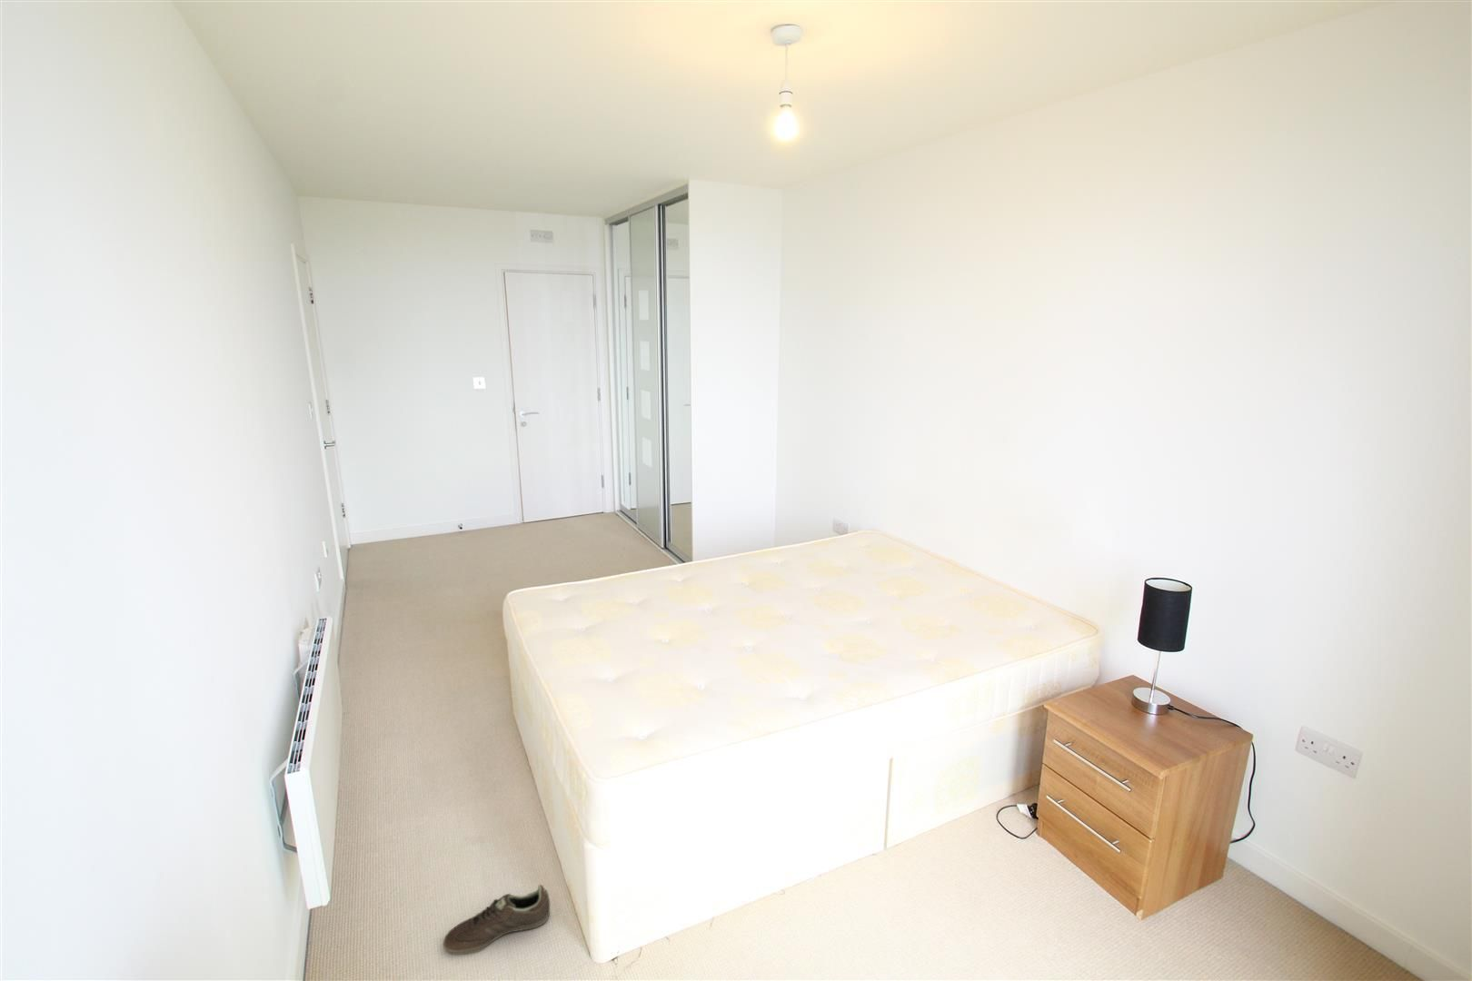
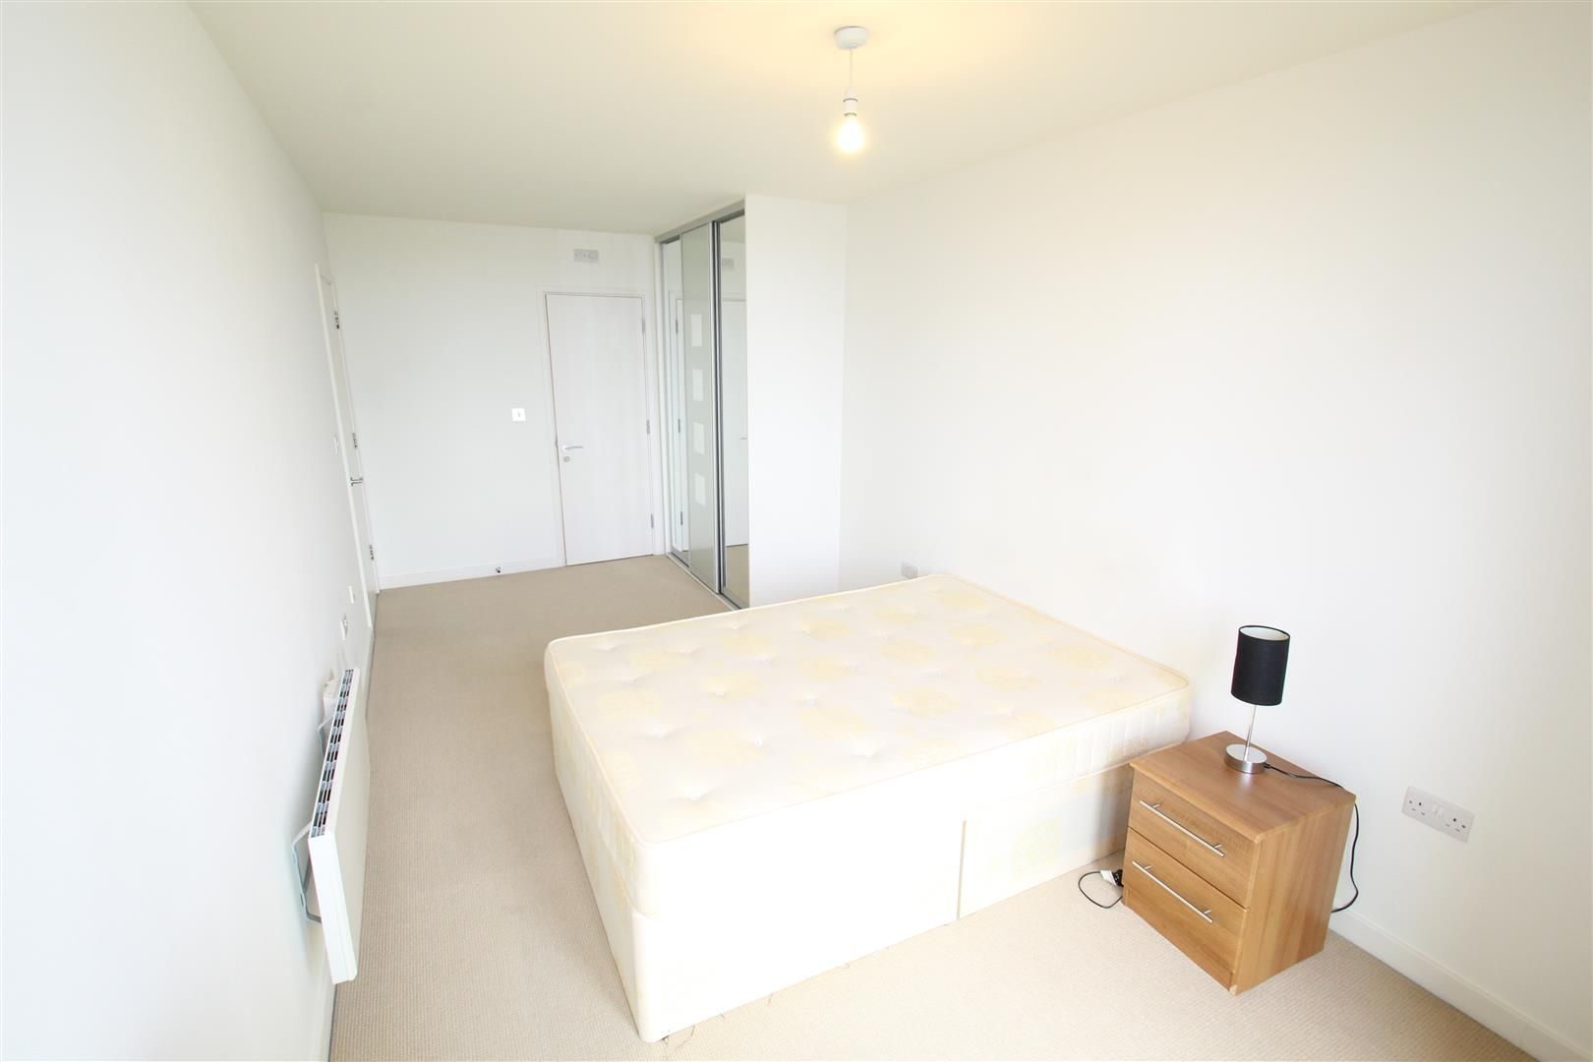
- sneaker (497, 914)
